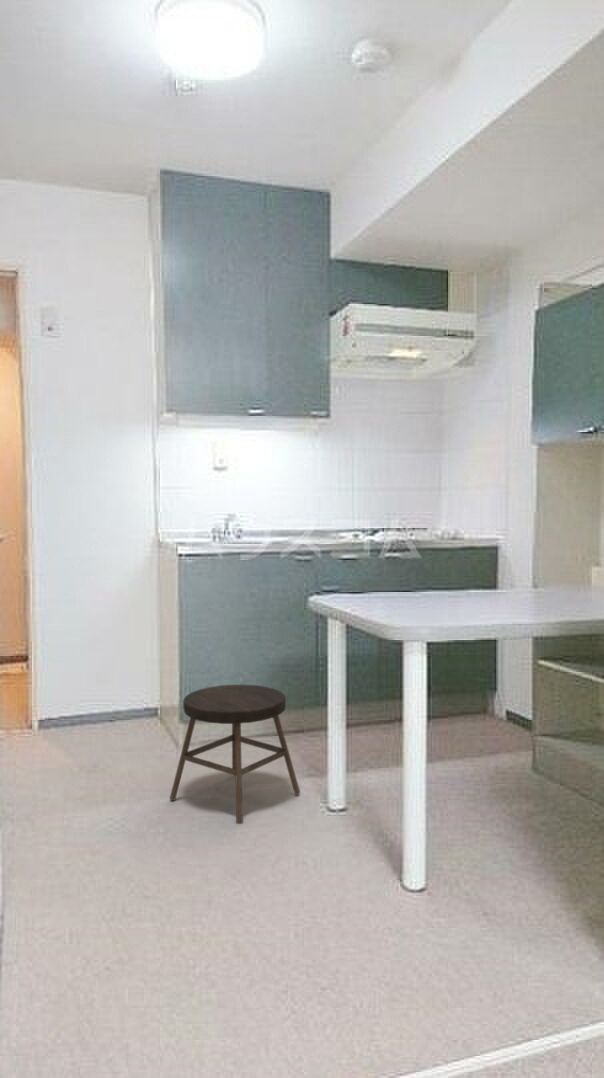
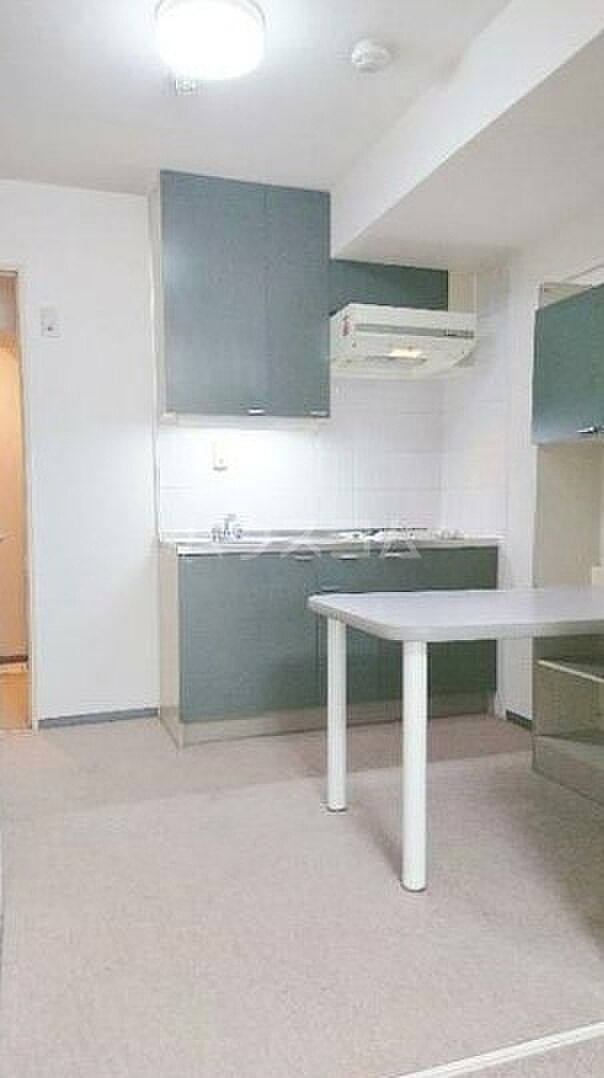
- stool (234, 747)
